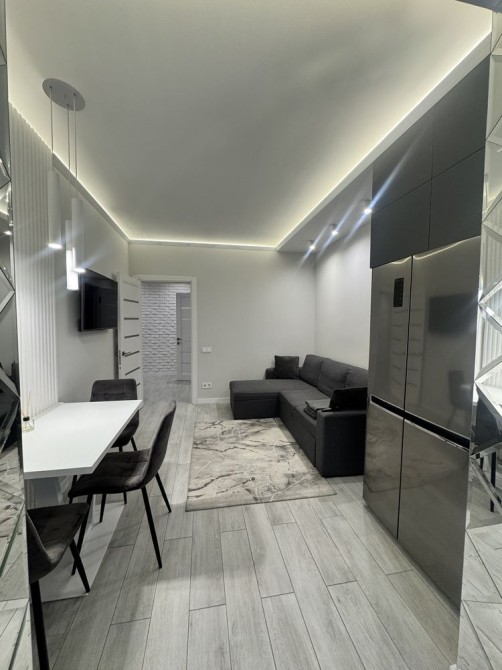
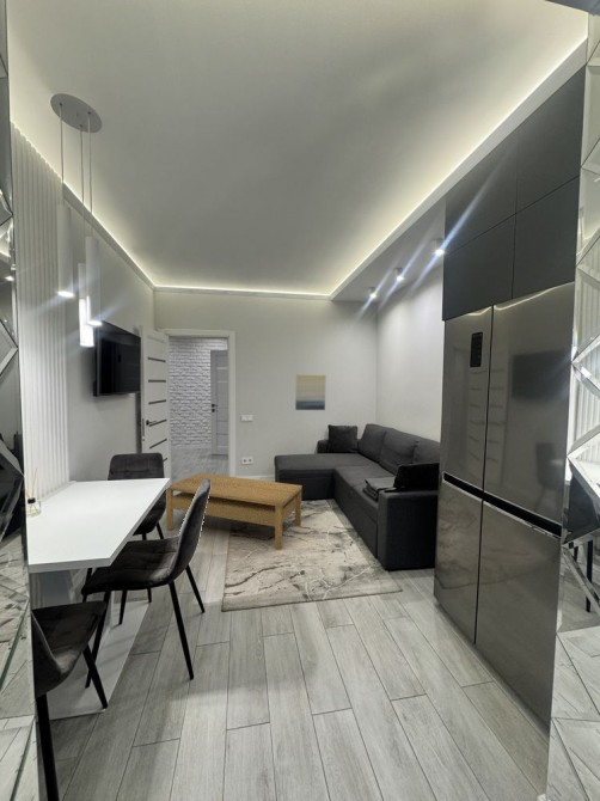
+ coffee table (234, 506)
+ wall art (310, 392)
